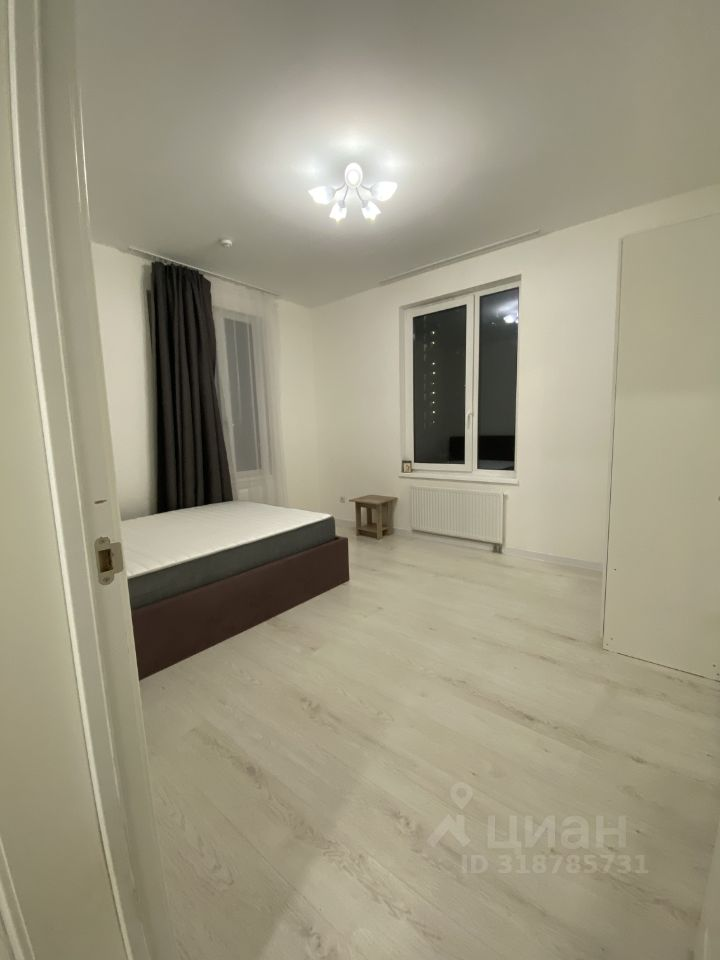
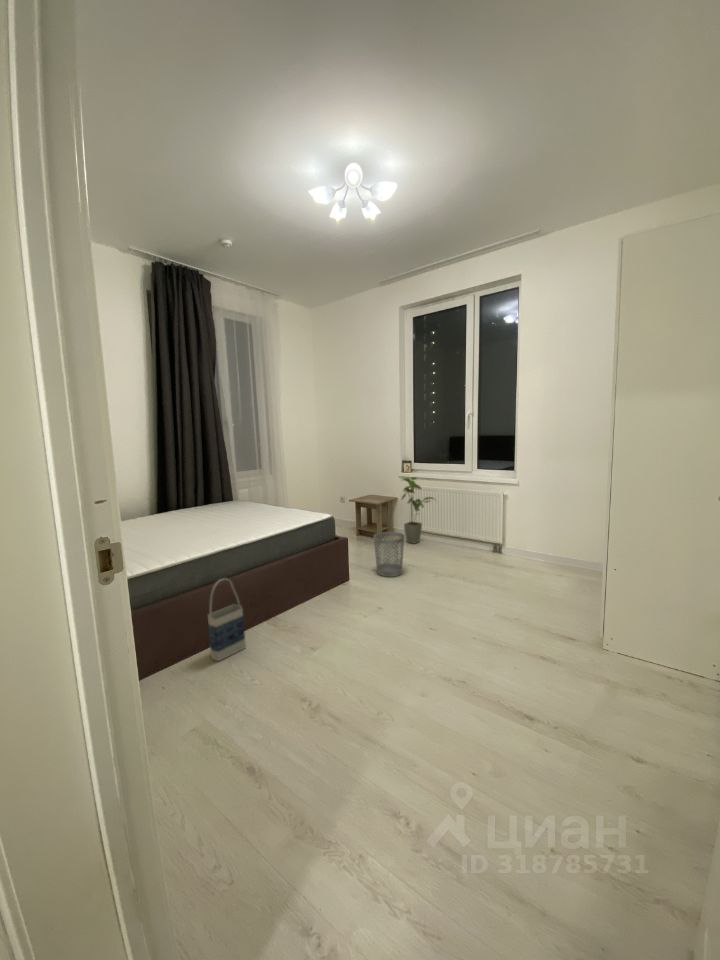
+ wastebasket (389, 554)
+ house plant (415, 510)
+ bag (225, 615)
